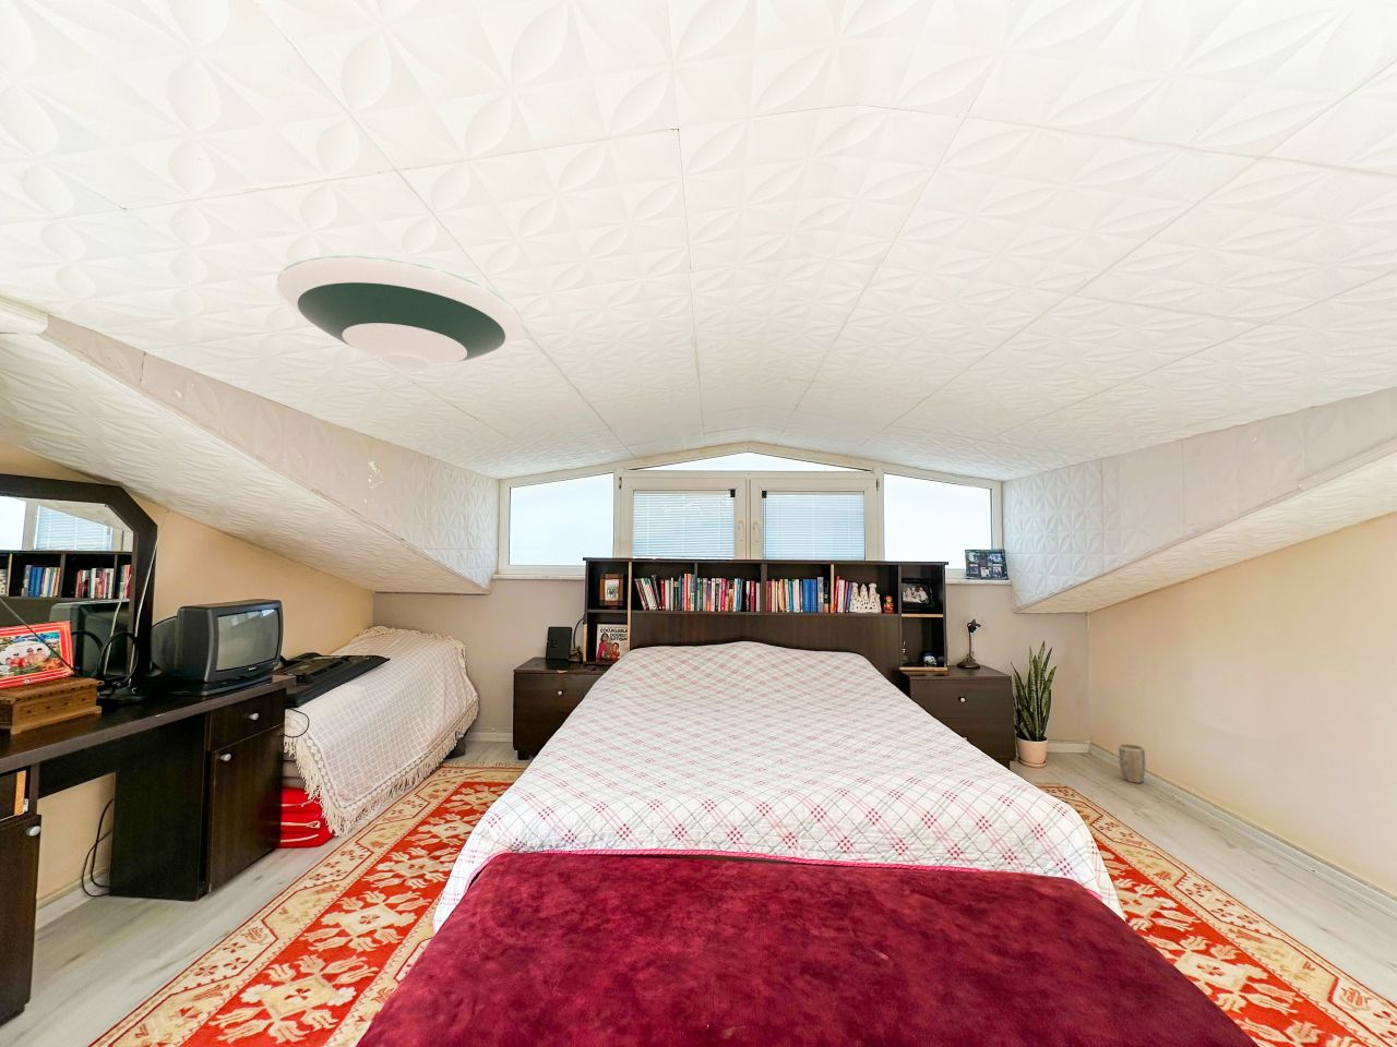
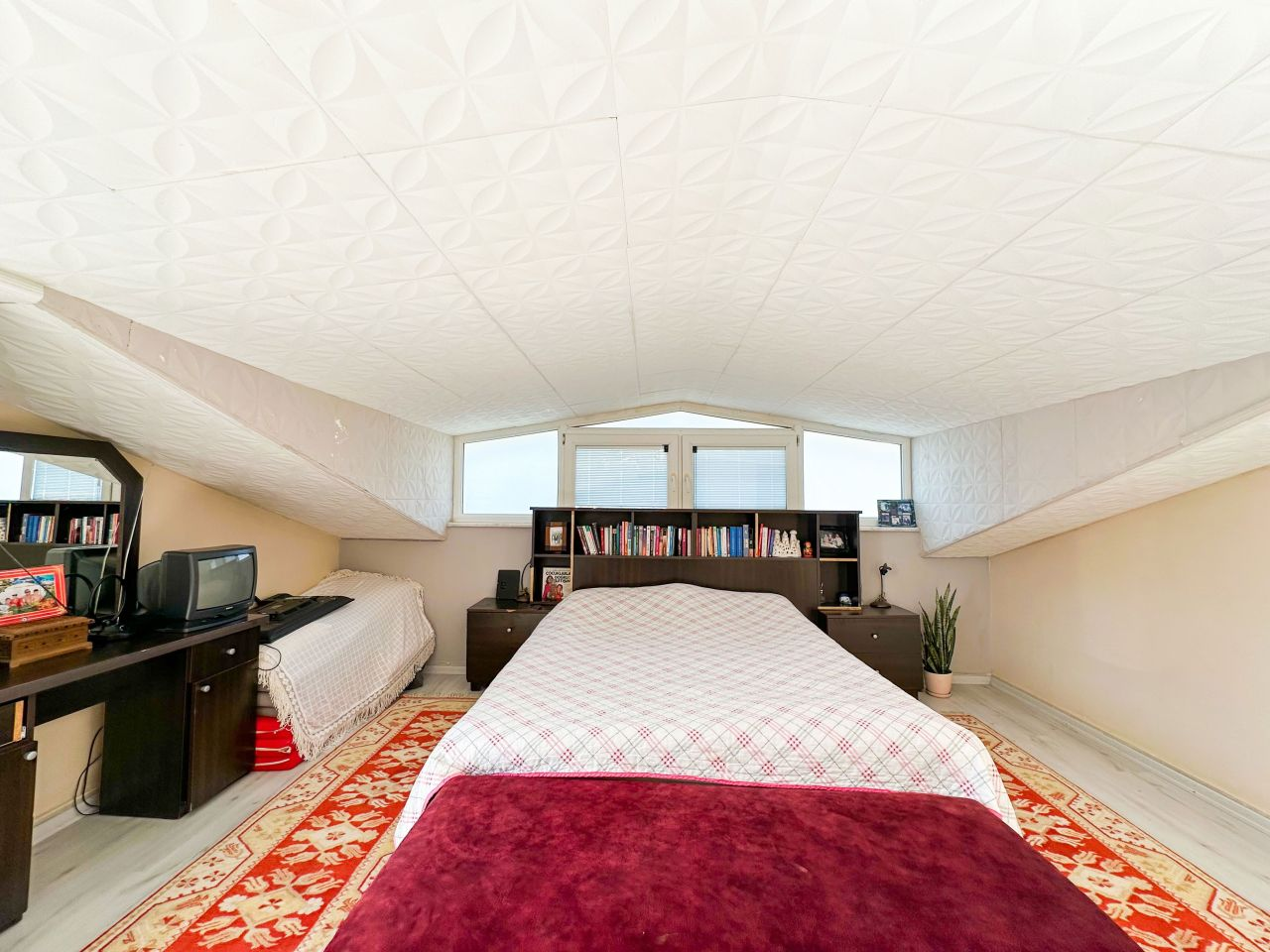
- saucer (407, 335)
- plant pot (1132, 762)
